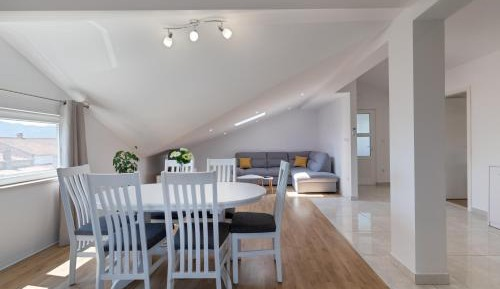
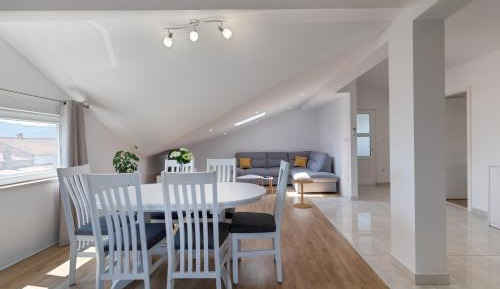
+ side table (302, 192)
